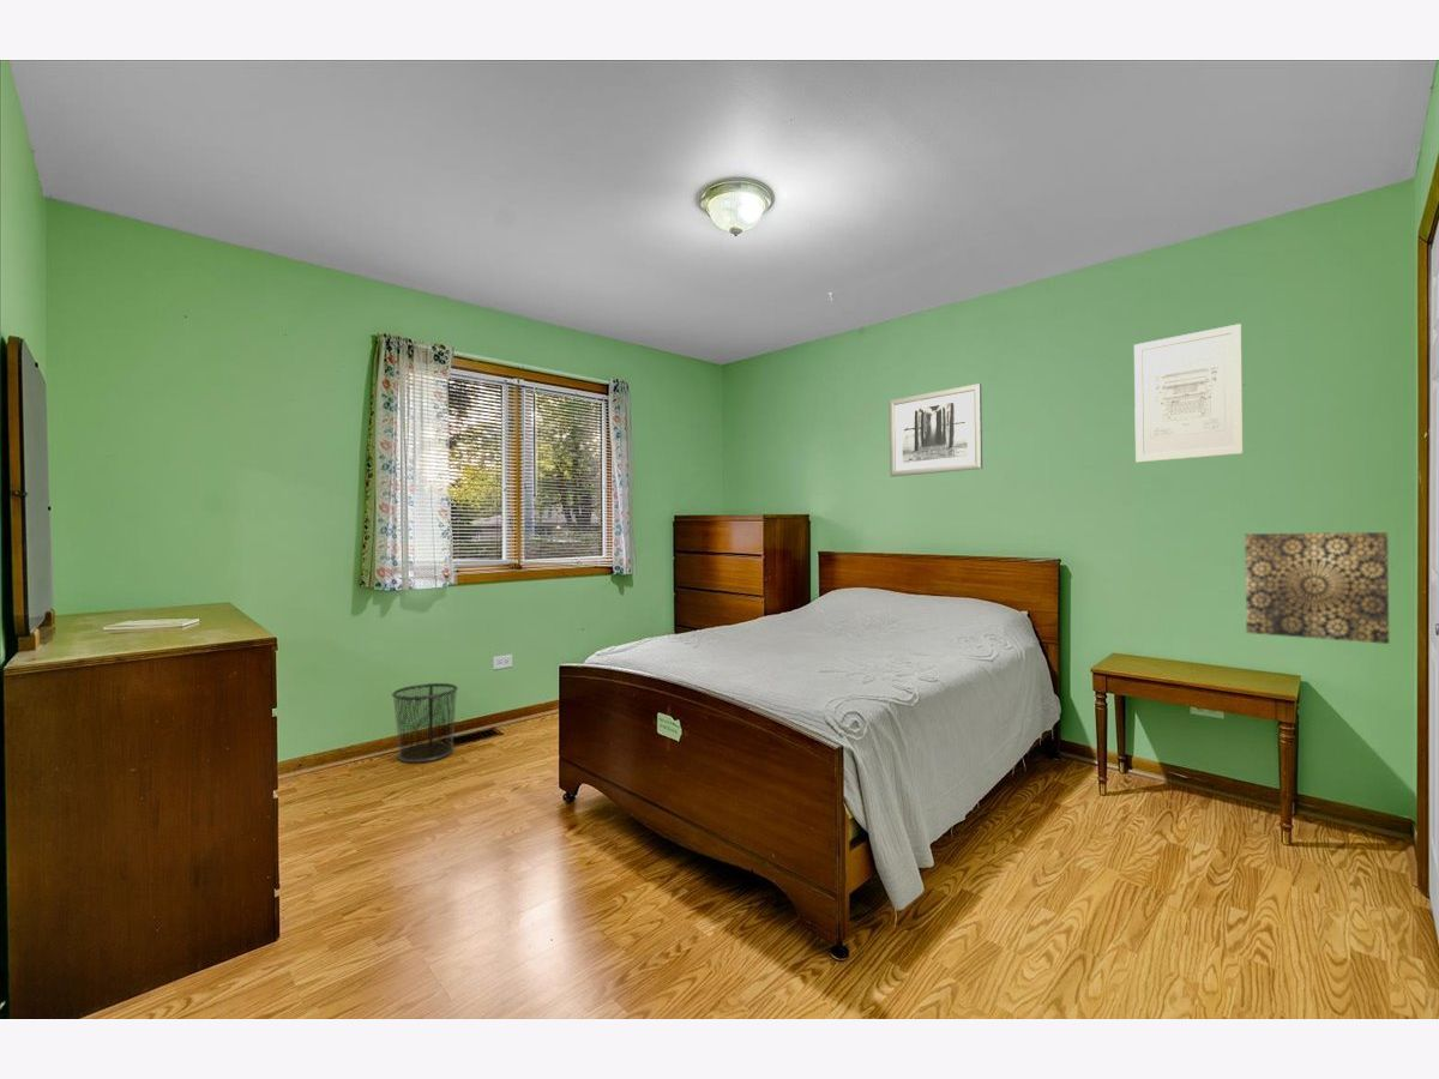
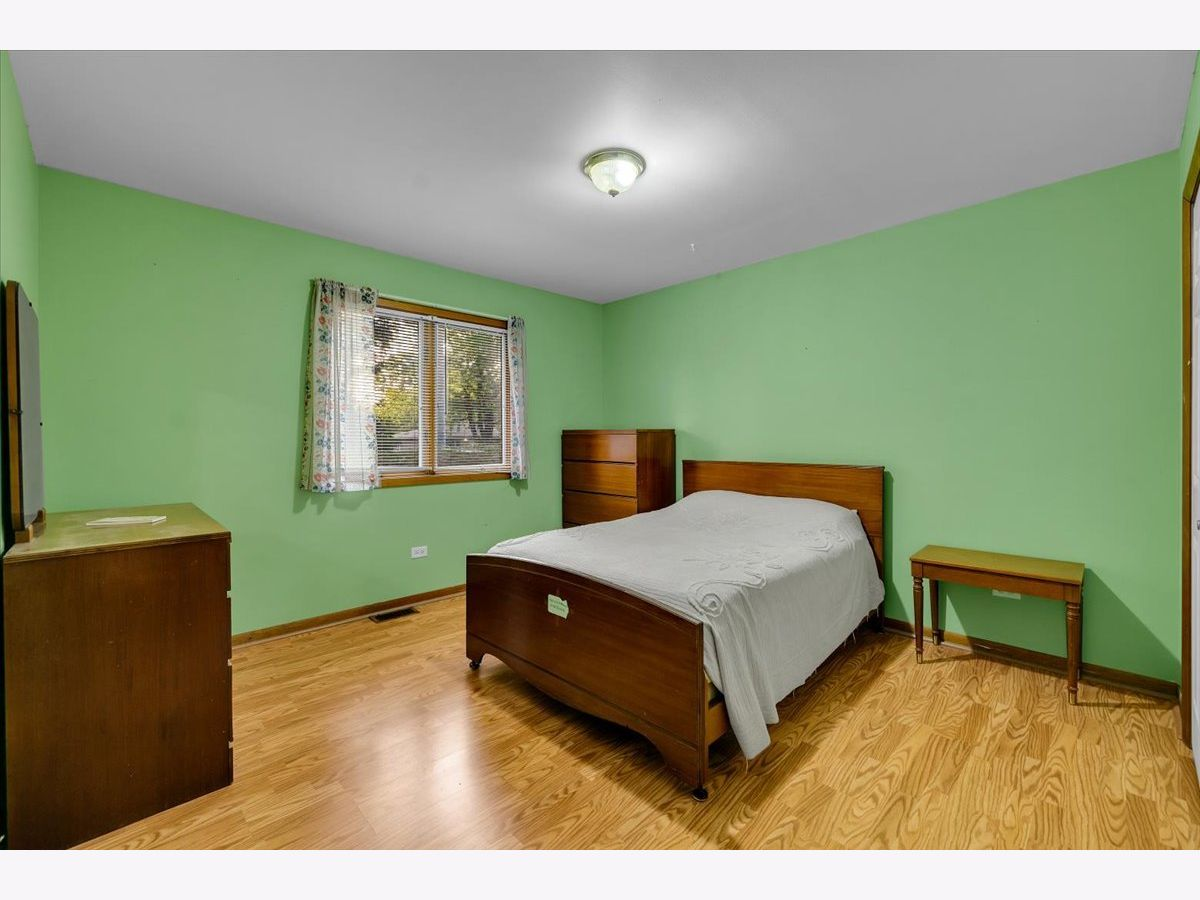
- wall art (1185, 396)
- wall art (933, 432)
- waste bin (426, 722)
- wall art (1313, 585)
